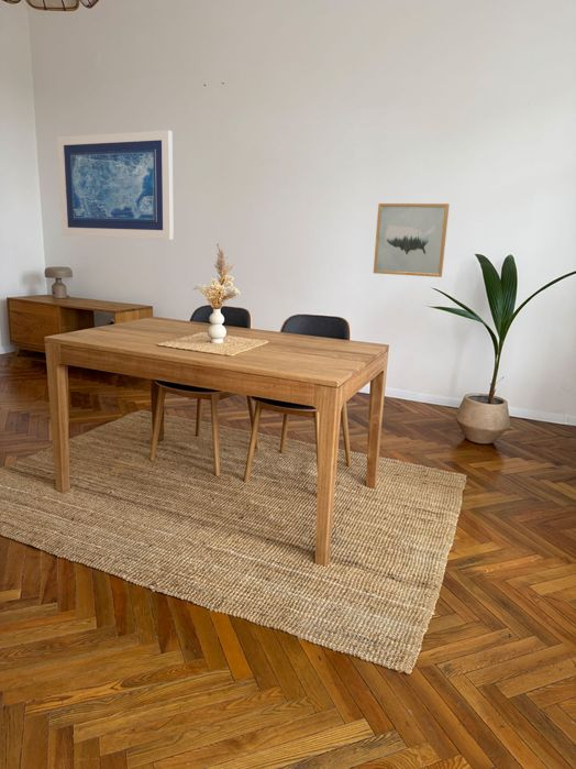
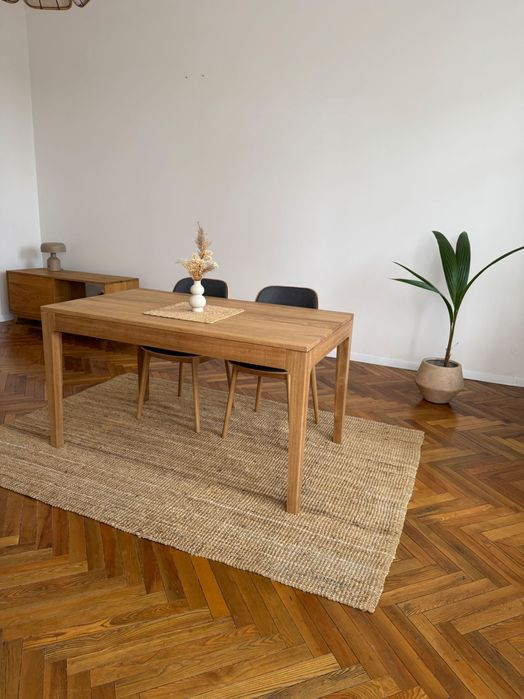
- wall art (113, 186)
- wall art (409, 240)
